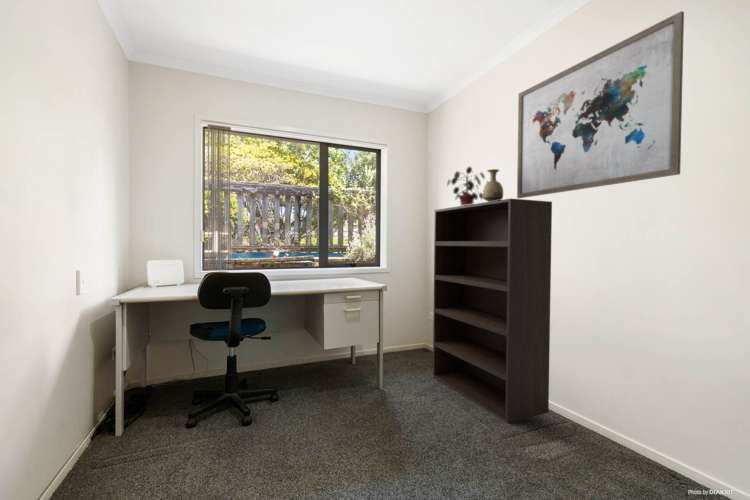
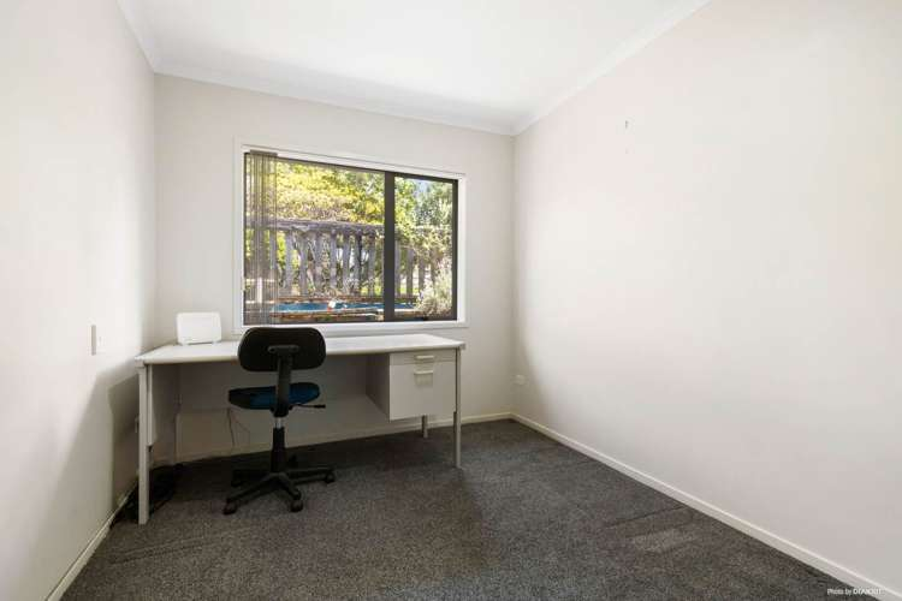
- vase (493, 187)
- bookshelf (485, 299)
- wall art (582, 125)
- potted plant (465, 186)
